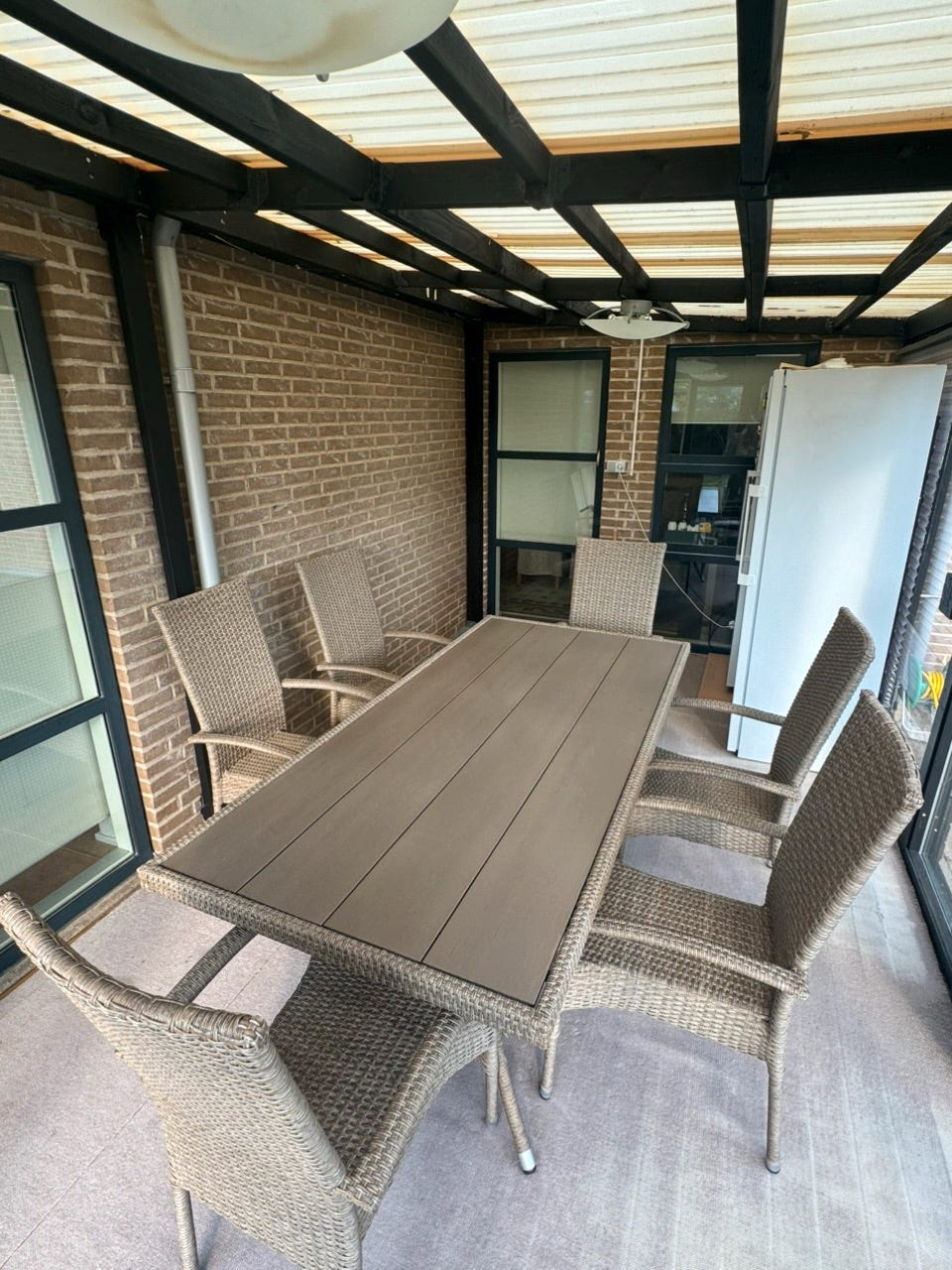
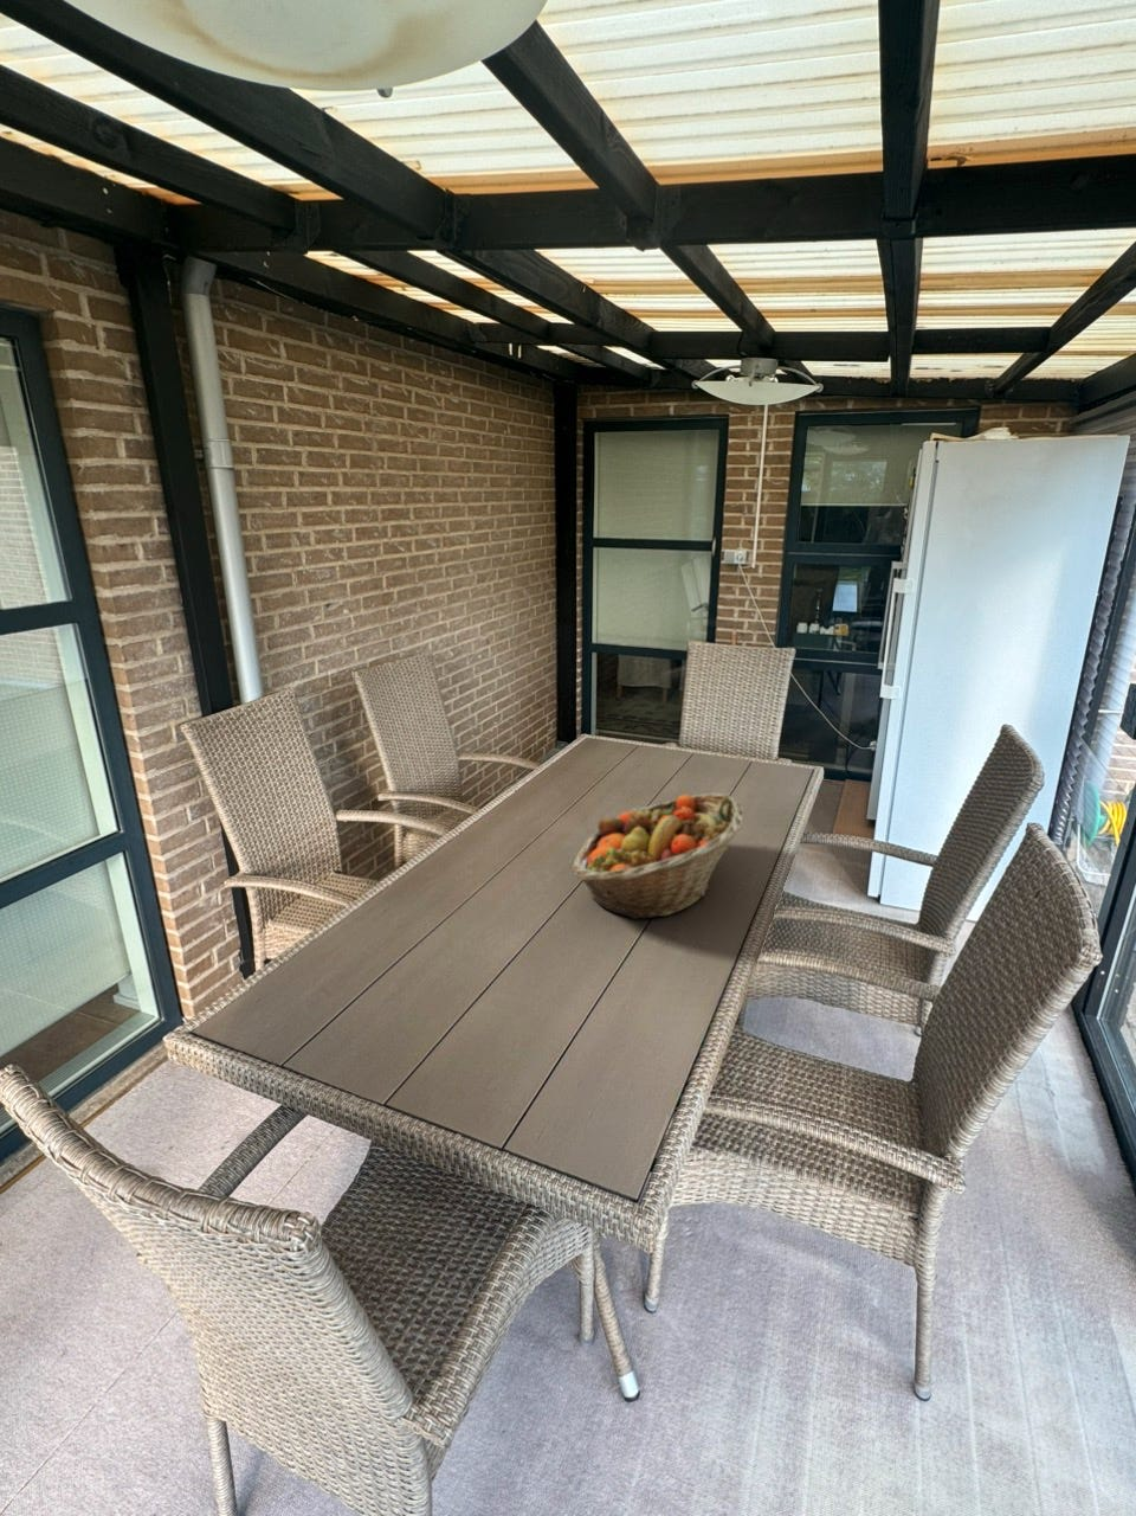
+ fruit basket (657, 848)
